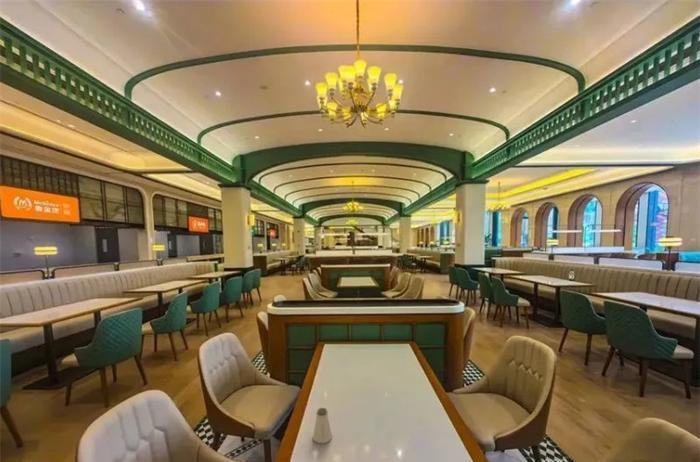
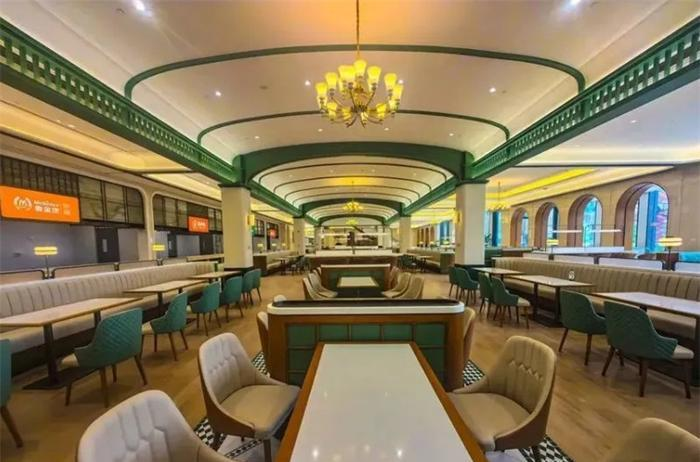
- saltshaker (322, 423)
